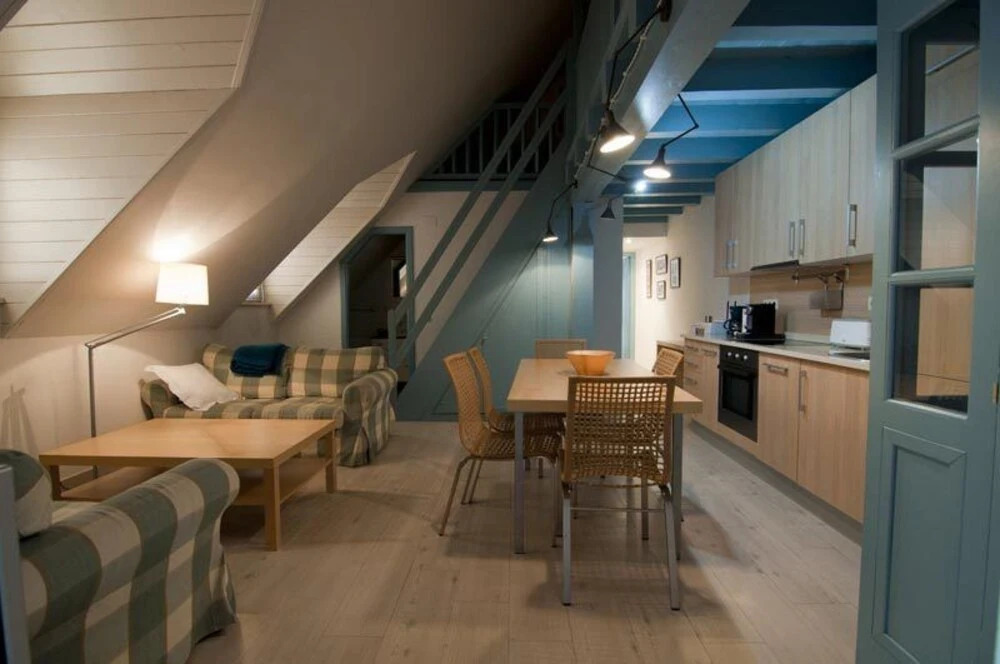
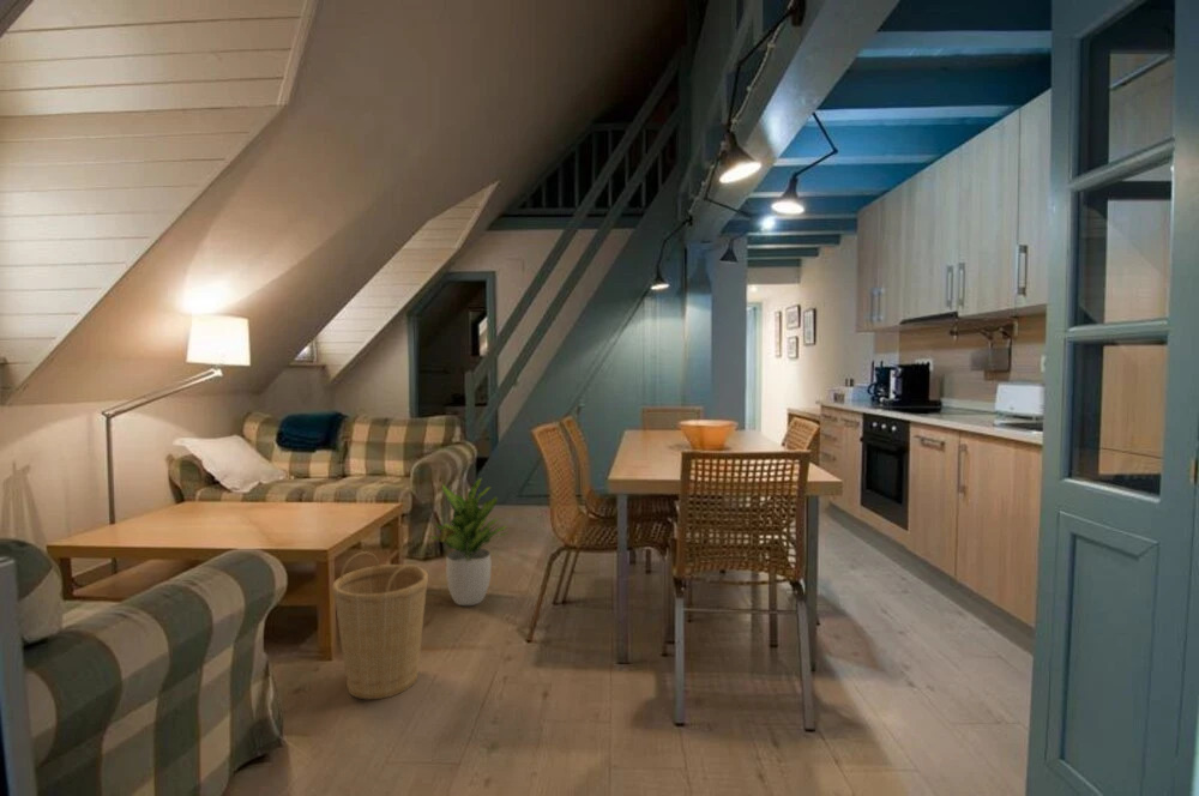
+ potted plant (465, 539)
+ basket (381, 620)
